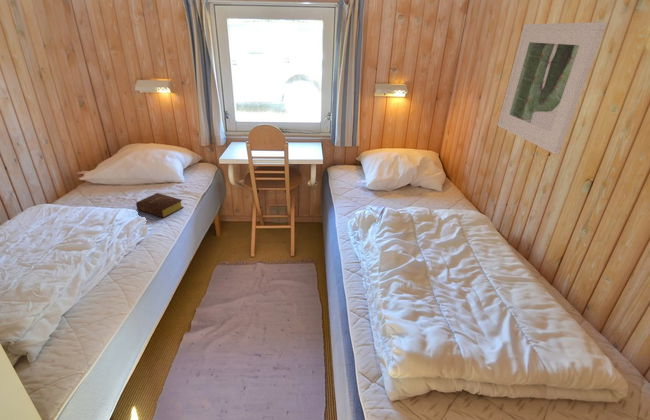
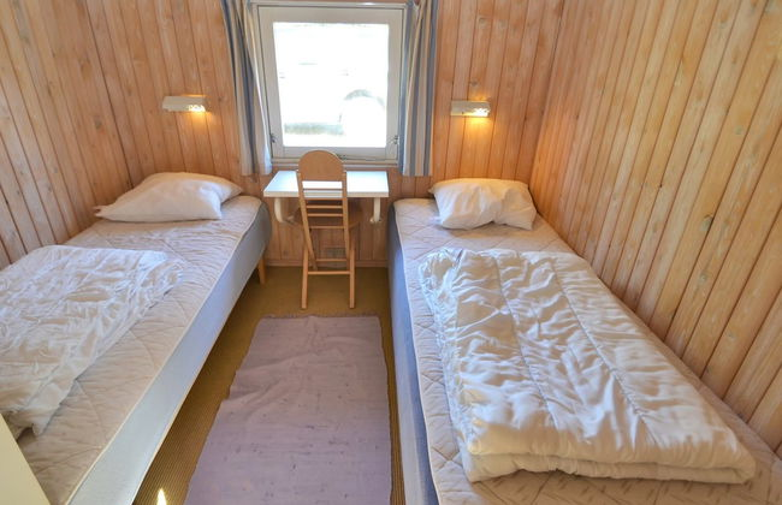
- bible (160, 205)
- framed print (540, 84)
